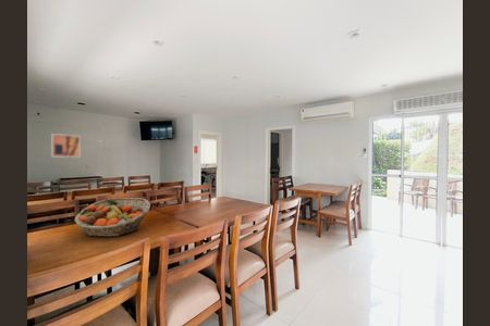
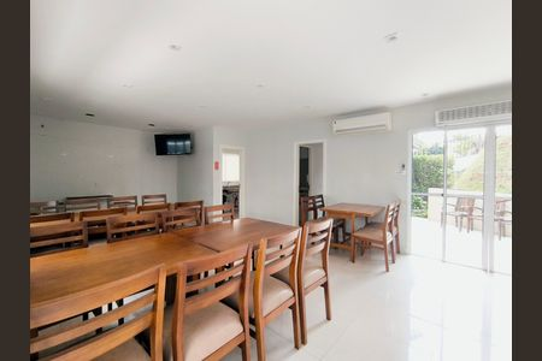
- wall art (66, 146)
- fruit basket (114, 215)
